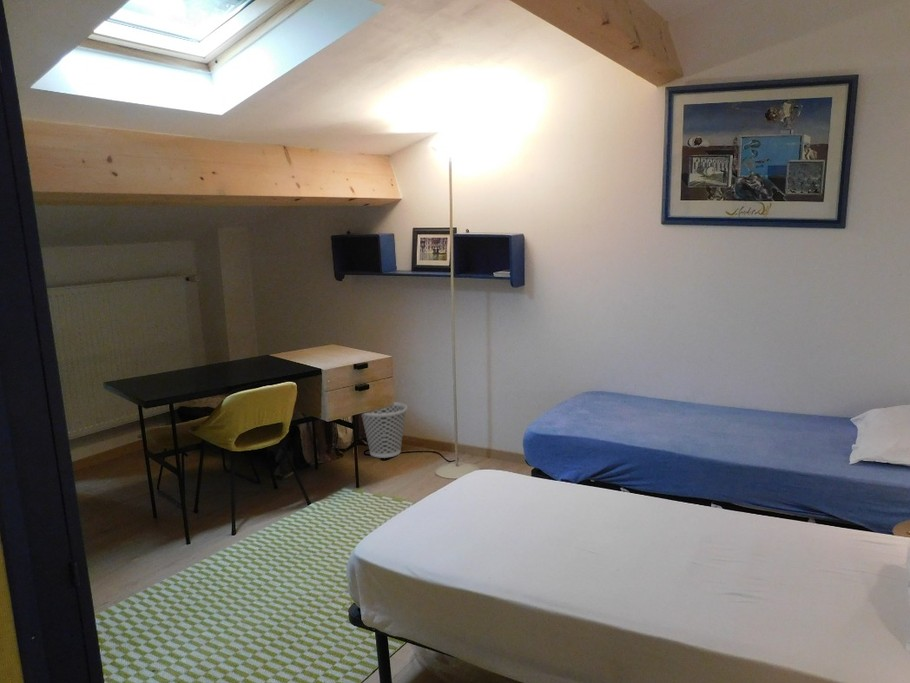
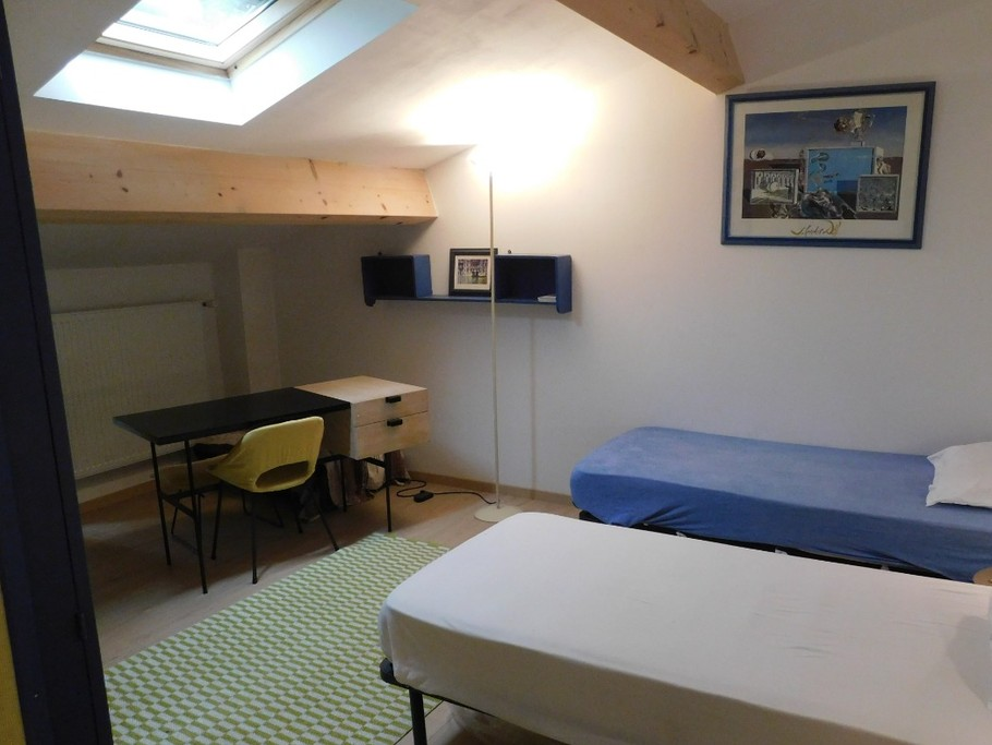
- wastebasket (384, 430)
